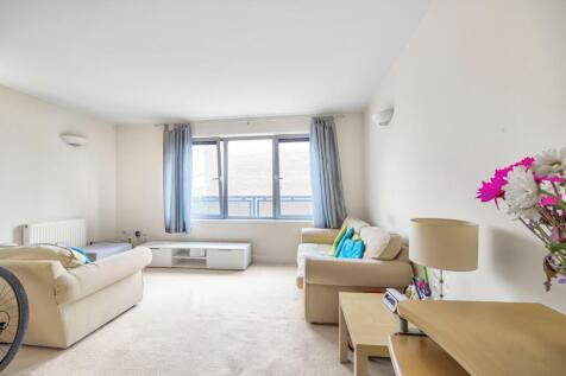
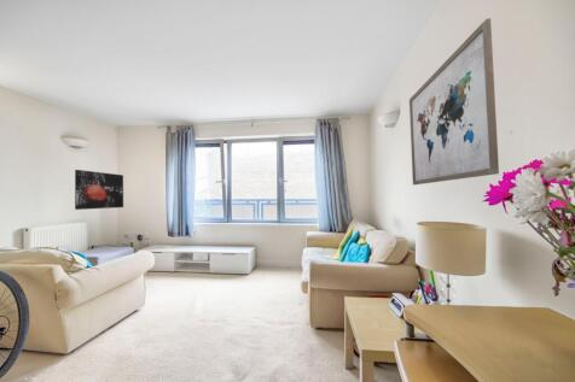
+ wall art (101, 190)
+ wall art (440, 125)
